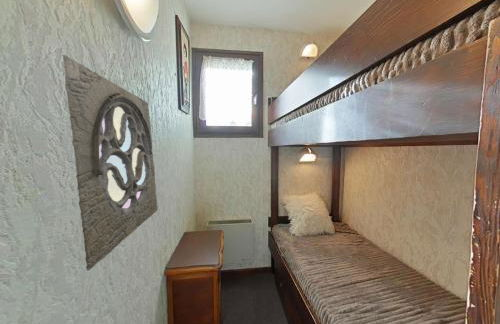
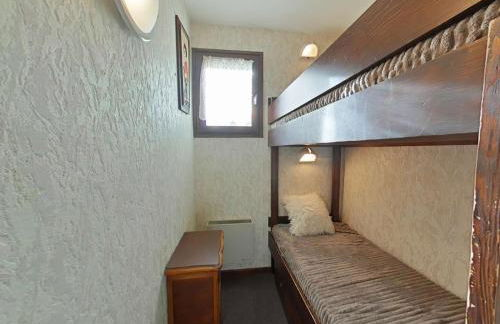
- wall ornament (124, 160)
